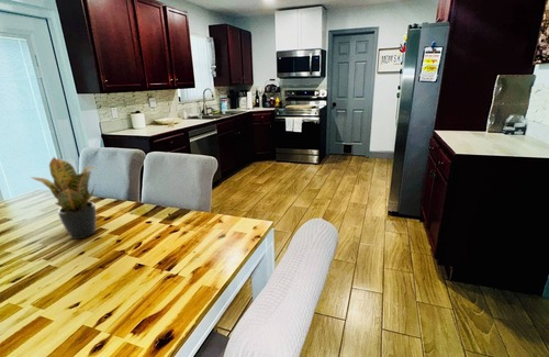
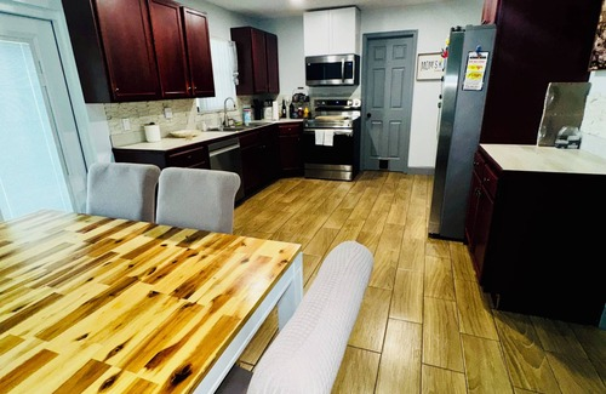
- potted plant (76, 193)
